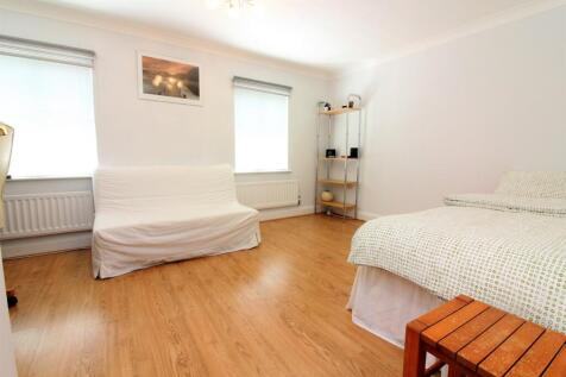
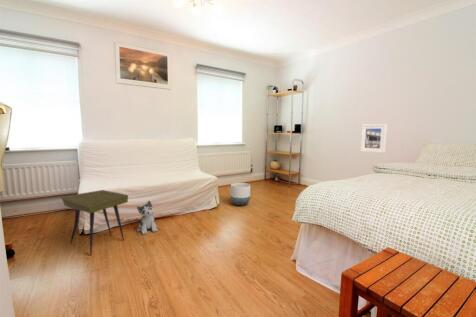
+ side table (93, 220)
+ plush toy (146, 214)
+ planter (240, 194)
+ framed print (373, 138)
